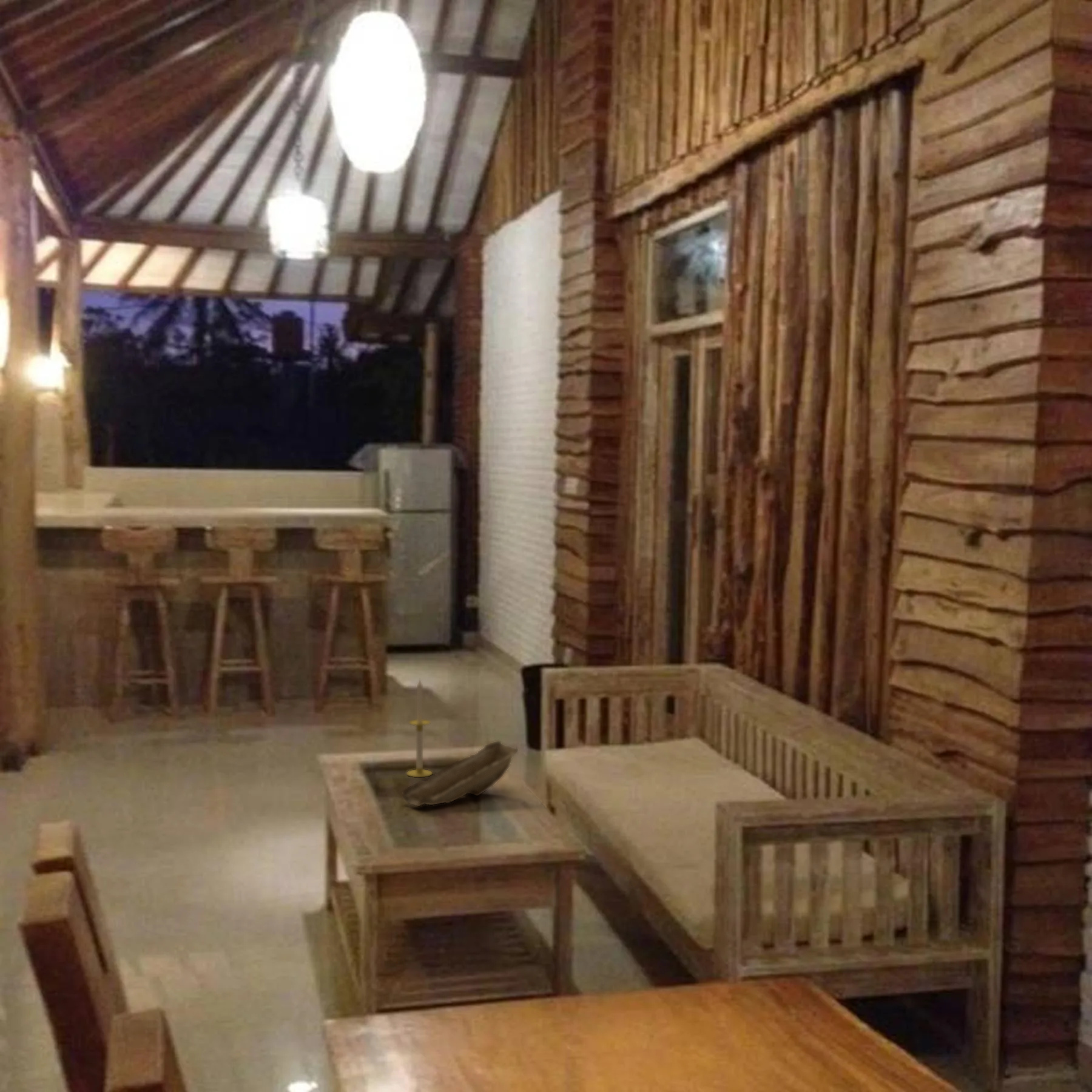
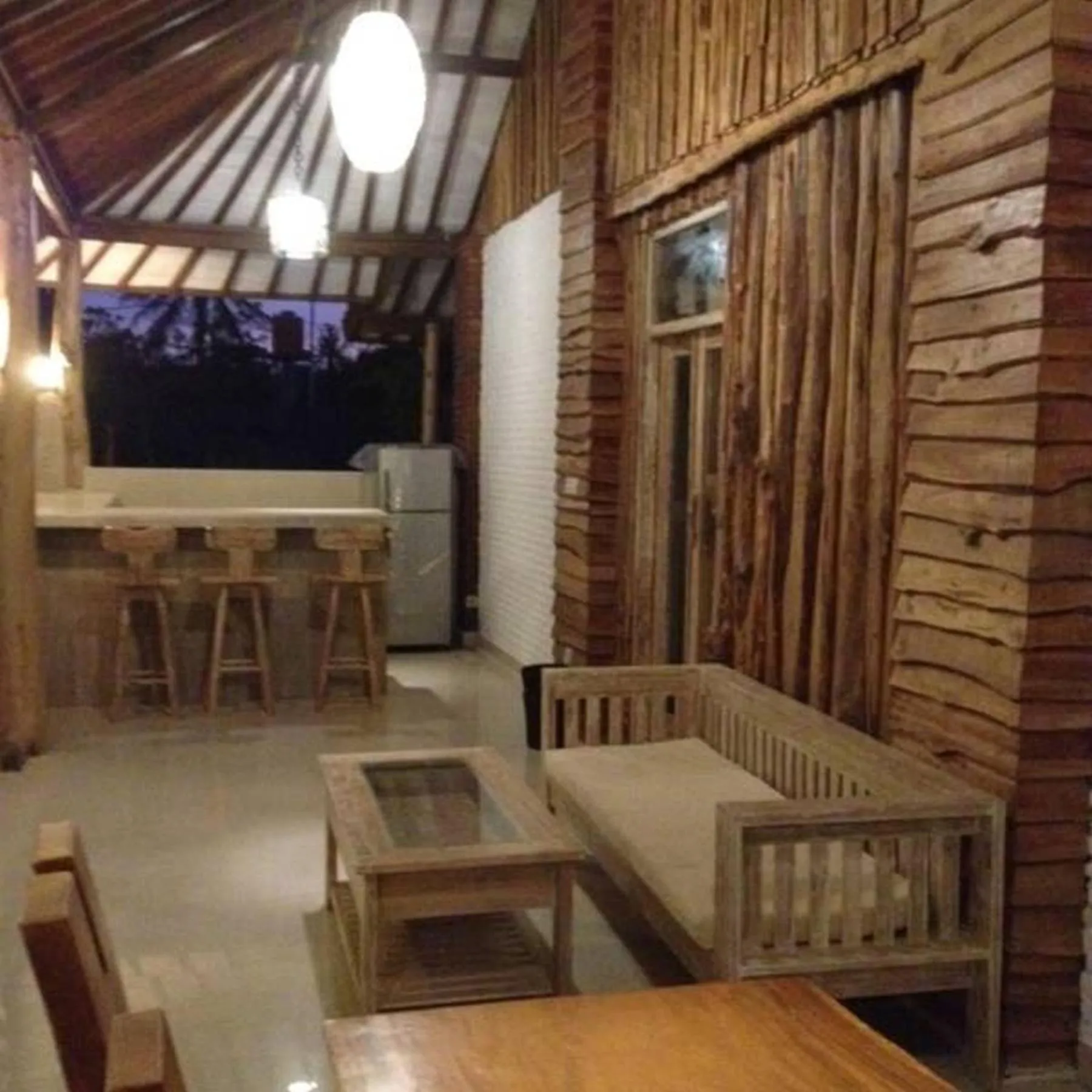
- decorative bowl (461, 775)
- candle (419, 726)
